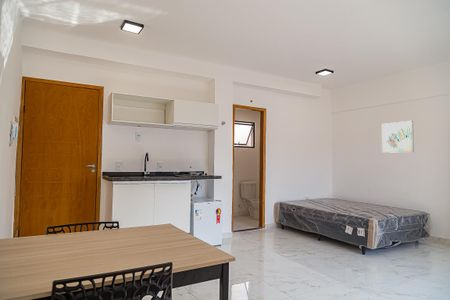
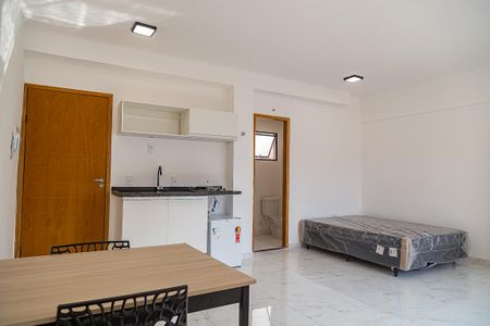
- wall art (397, 137)
